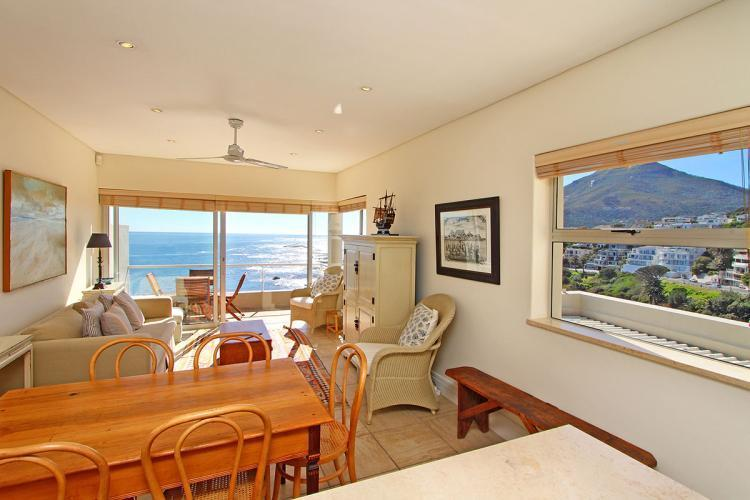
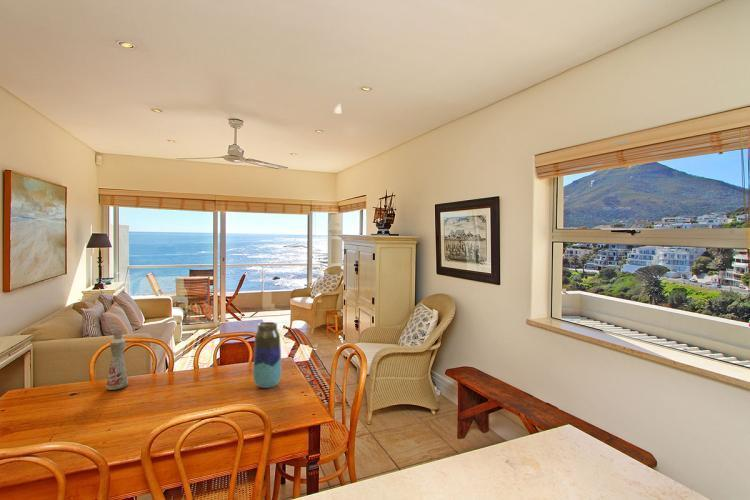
+ vase (267, 354)
+ bottle (117, 359)
